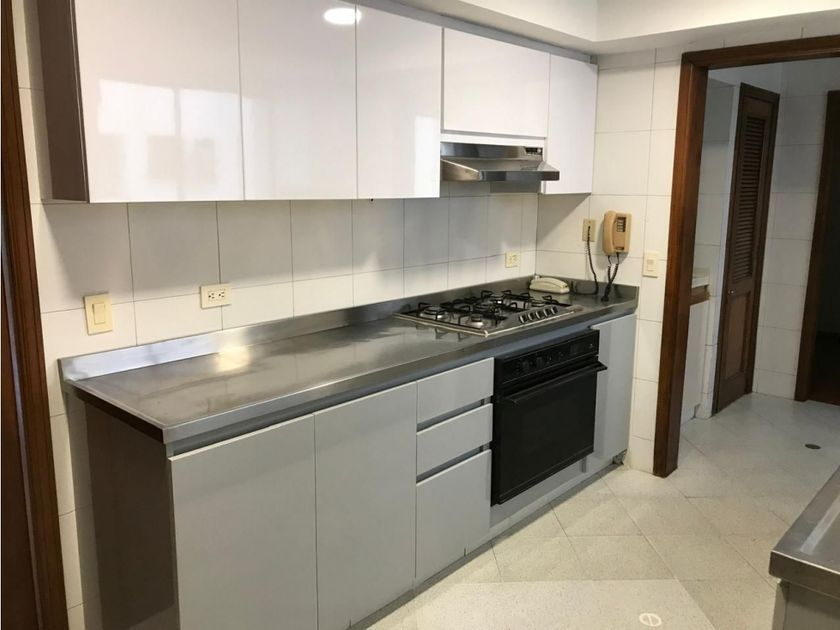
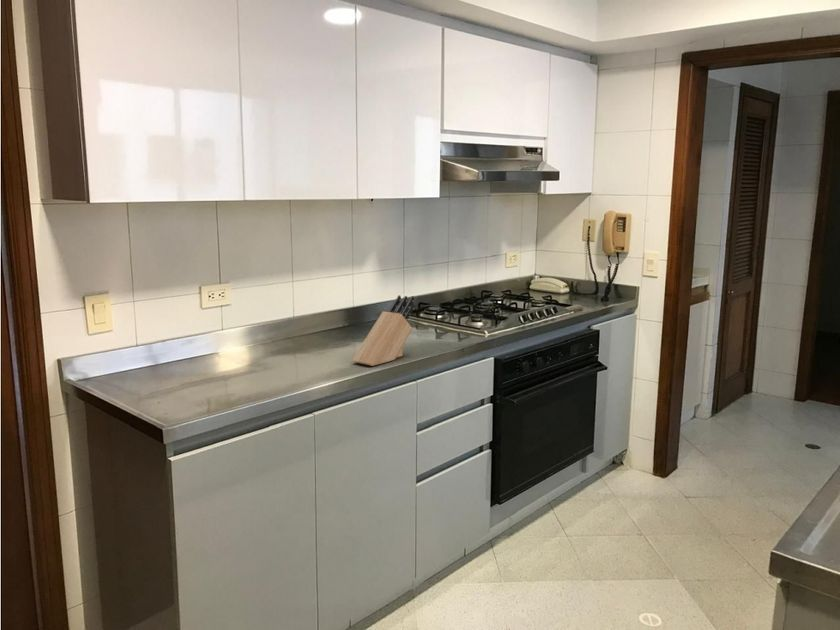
+ knife block (386, 328)
